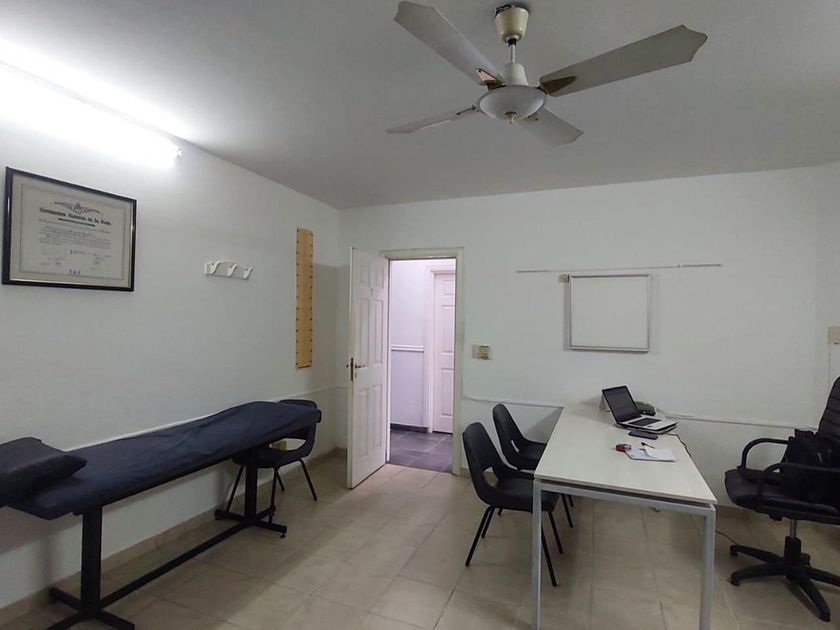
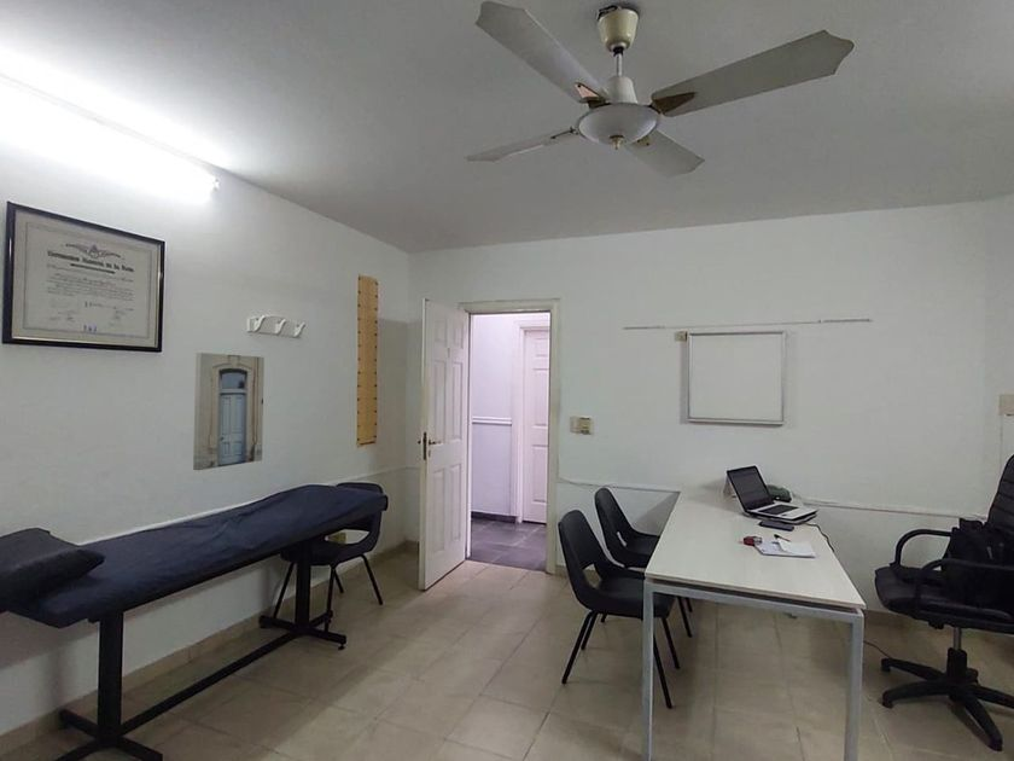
+ wall art (231, 409)
